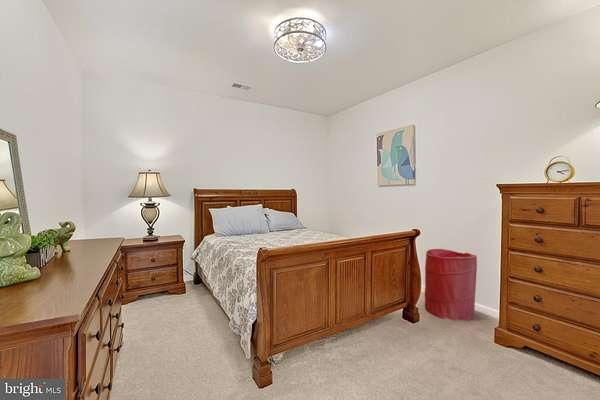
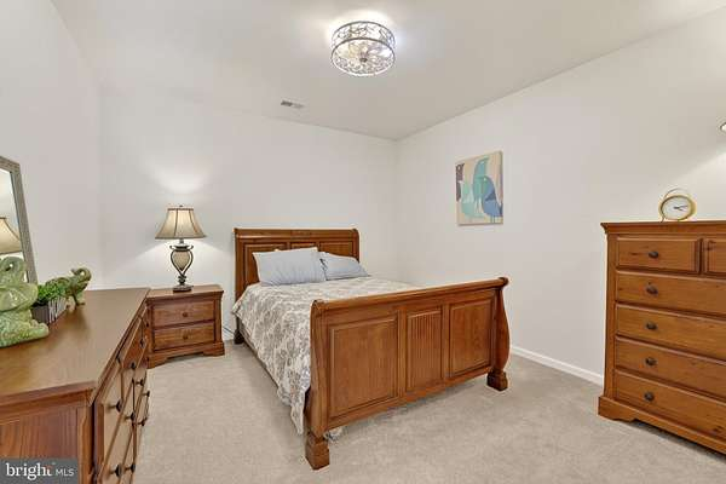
- laundry hamper (449, 281)
